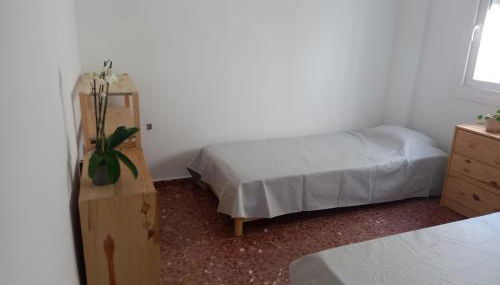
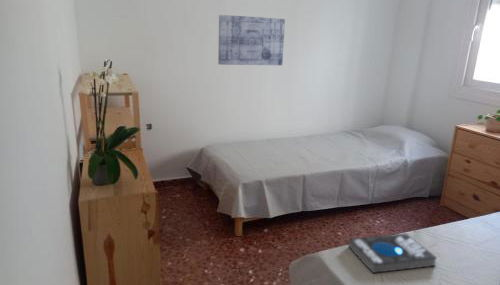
+ book (390, 251)
+ wall art (252, 41)
